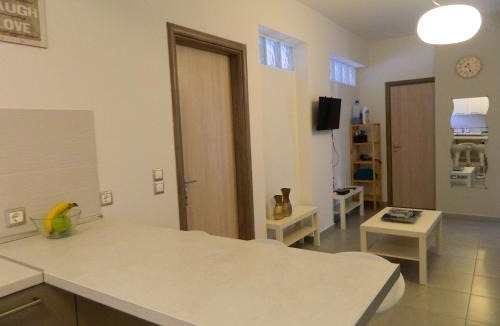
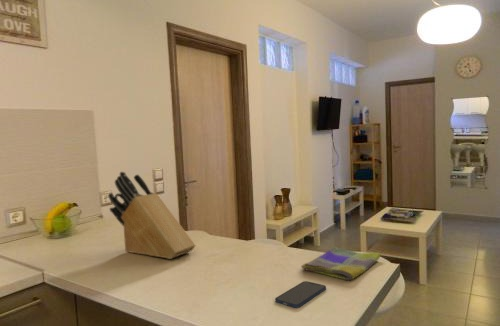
+ smartphone (301, 293)
+ knife block (149, 211)
+ dish towel (342, 261)
